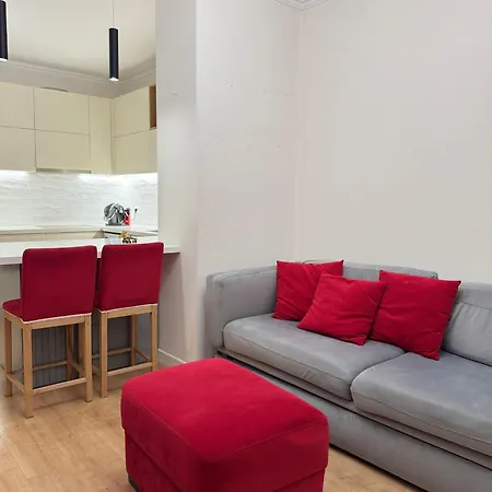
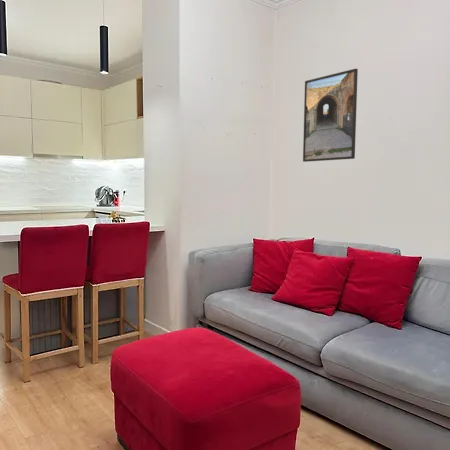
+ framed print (328, 118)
